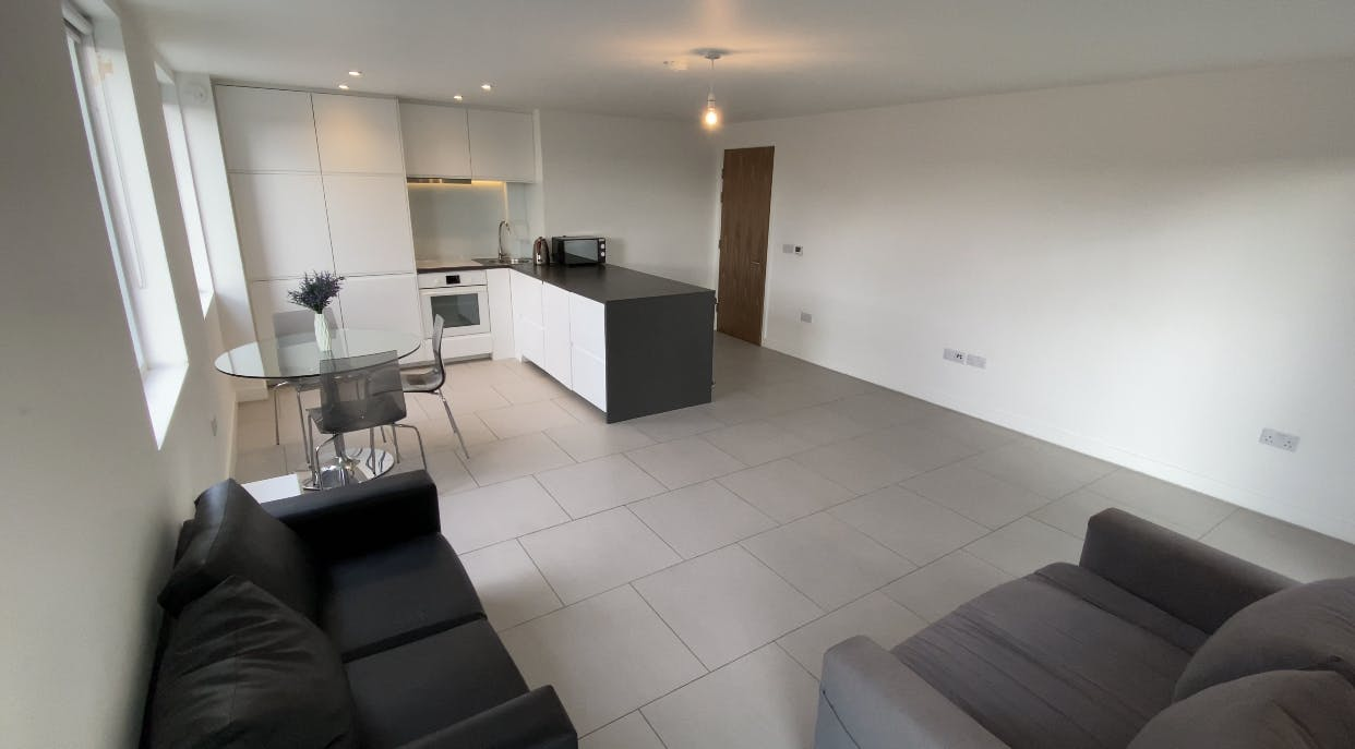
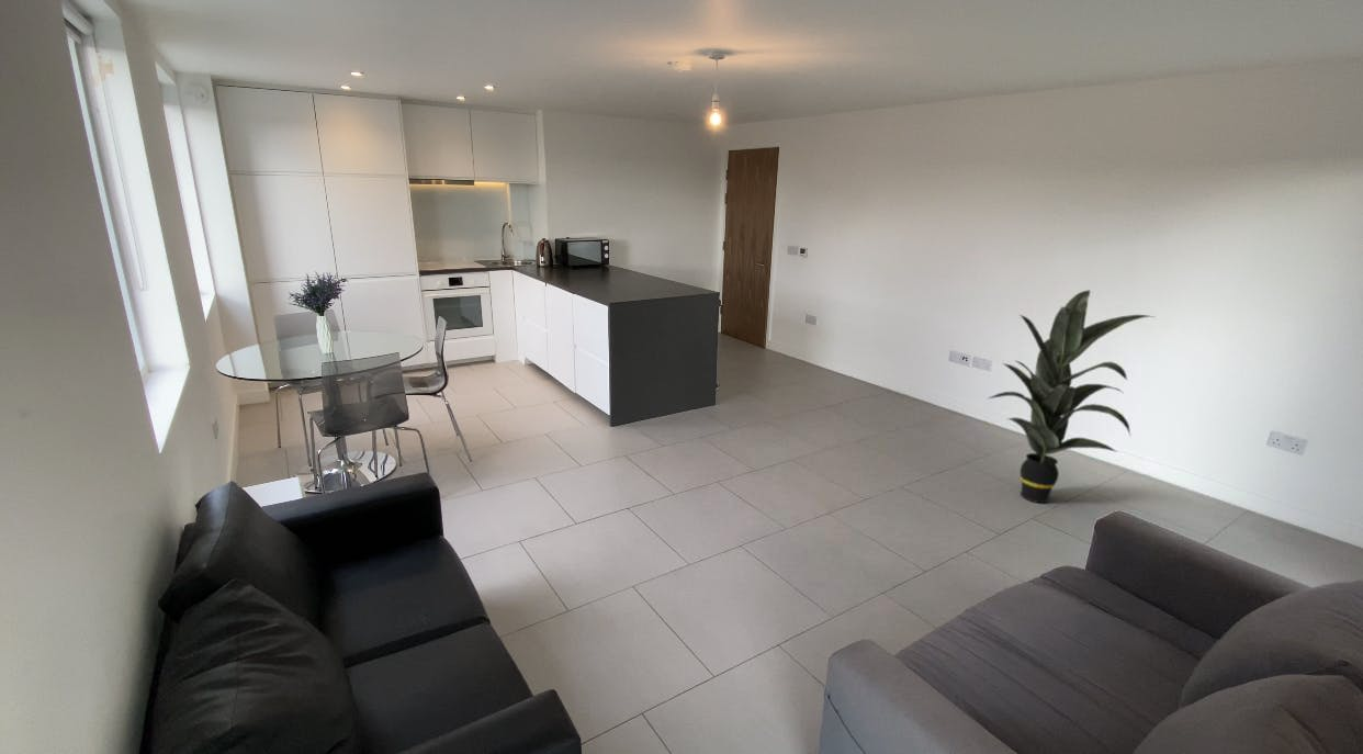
+ indoor plant (1062, 398)
